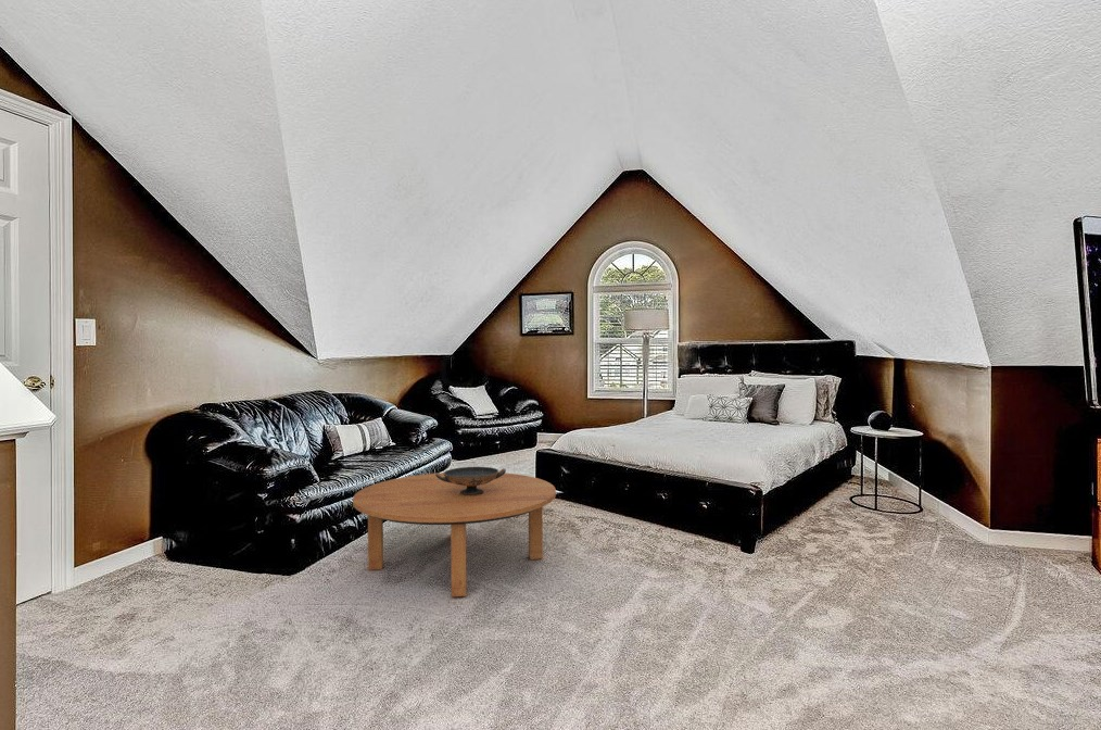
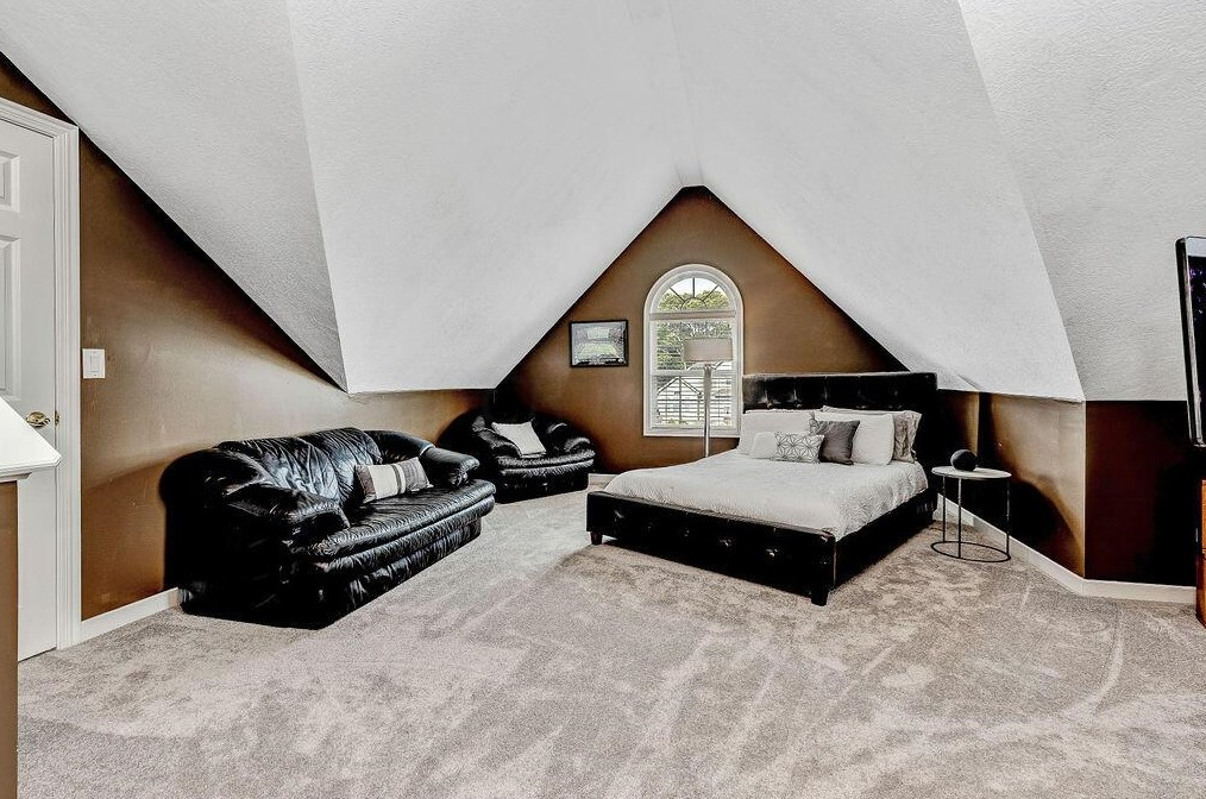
- coffee table (457, 526)
- decorative bowl (471, 481)
